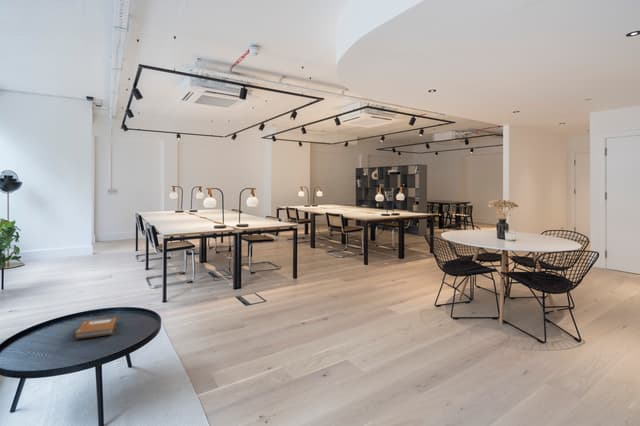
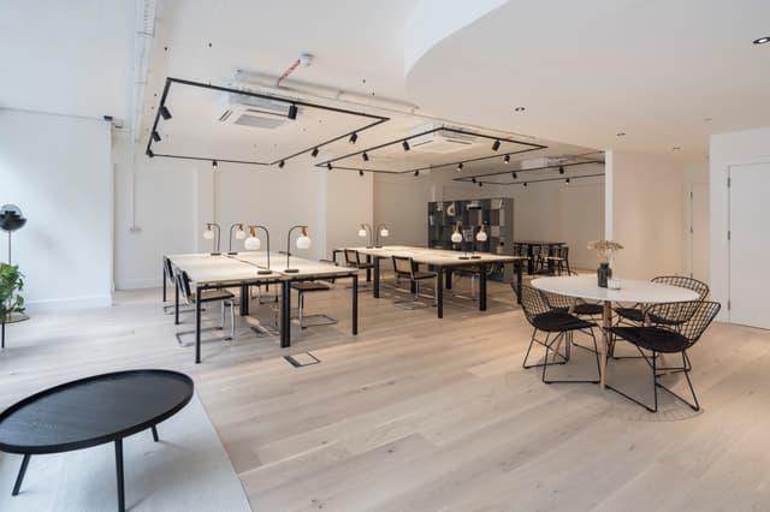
- notebook (96, 327)
